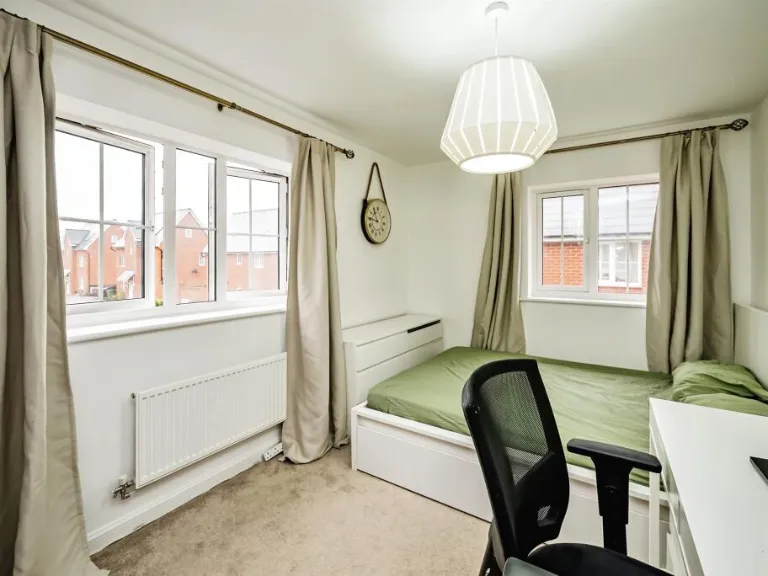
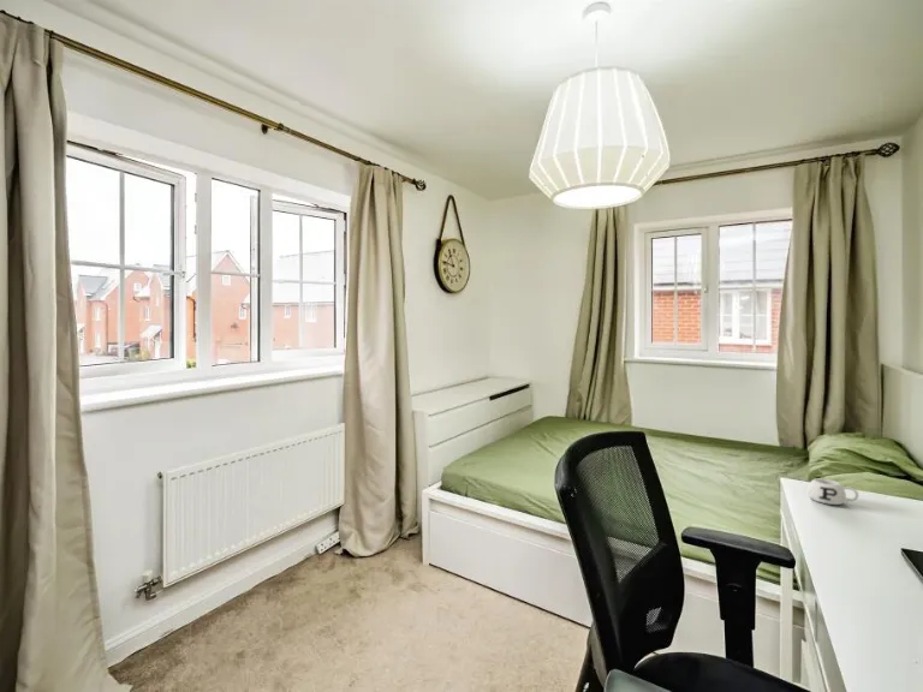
+ mug (832, 491)
